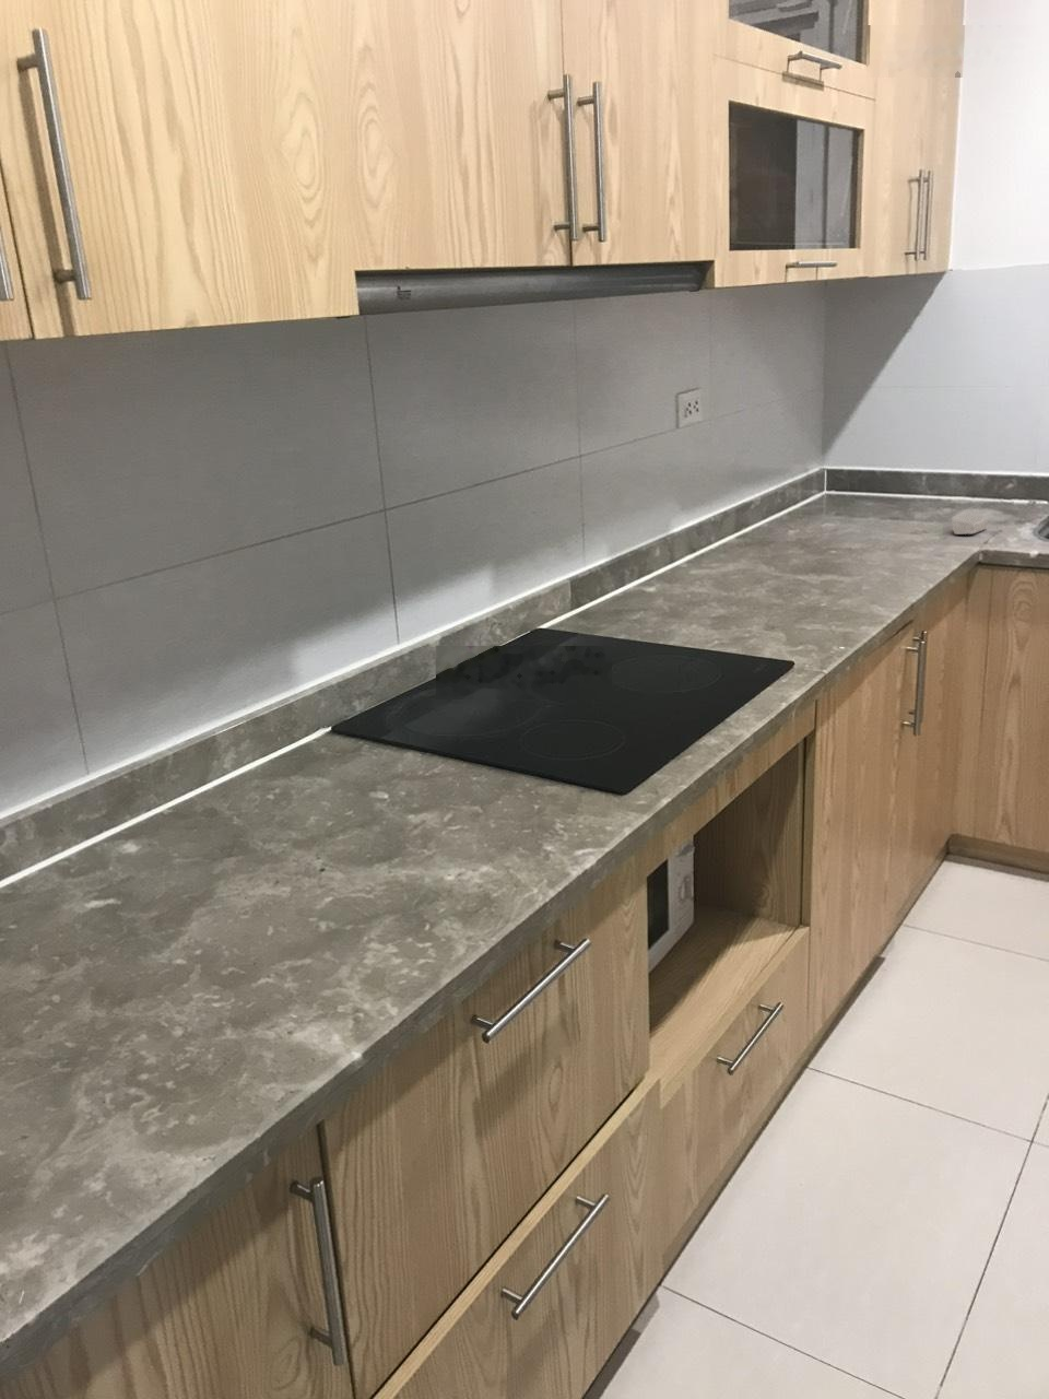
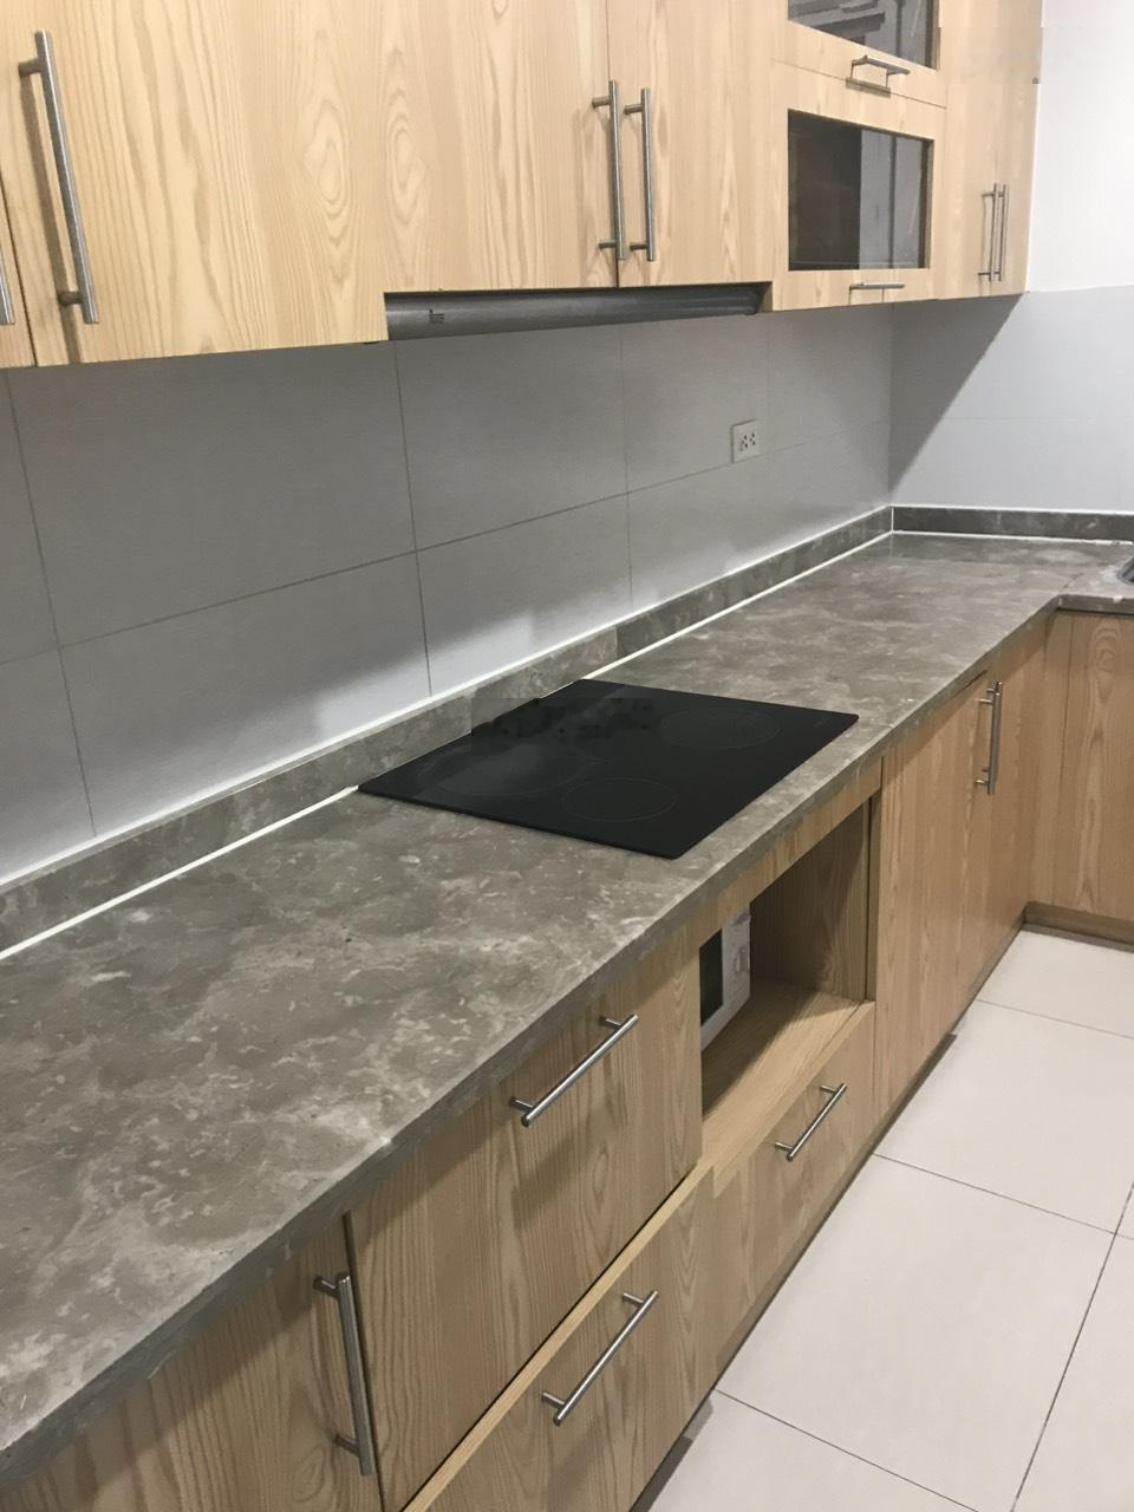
- soap bar (969, 522)
